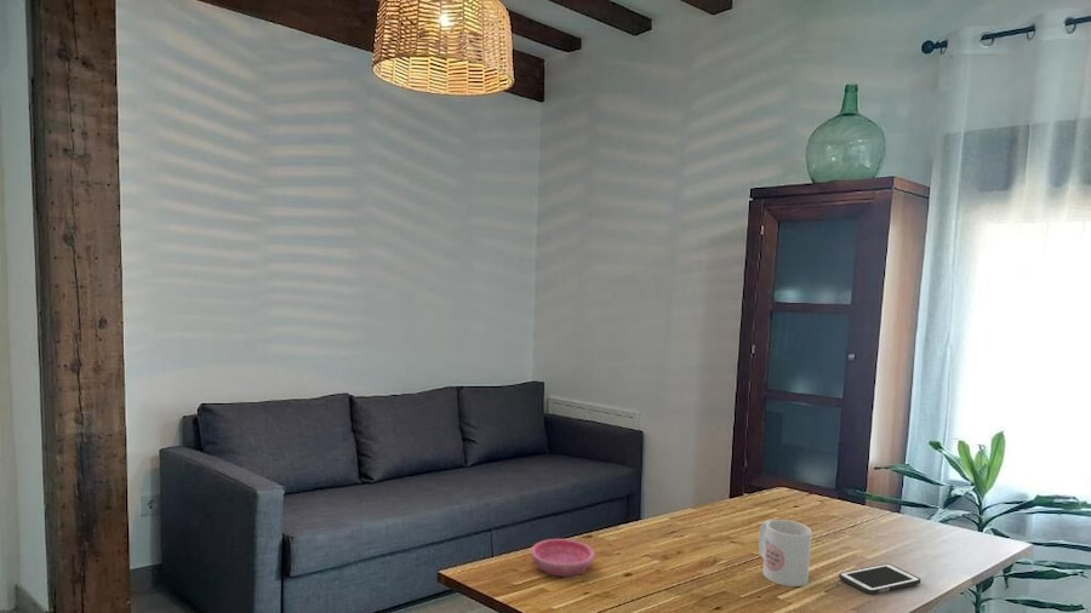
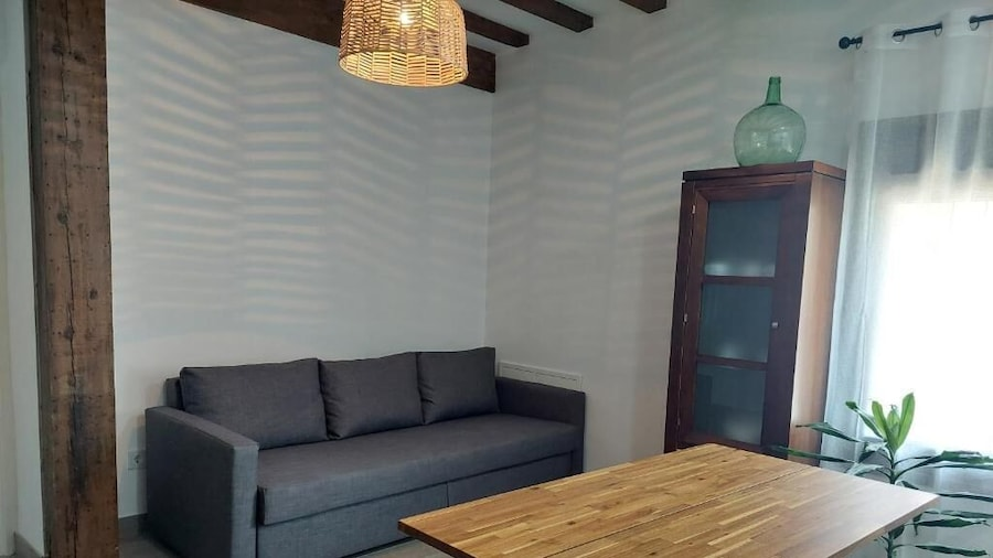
- cell phone (879, 578)
- mug (781, 548)
- saucer (561, 557)
